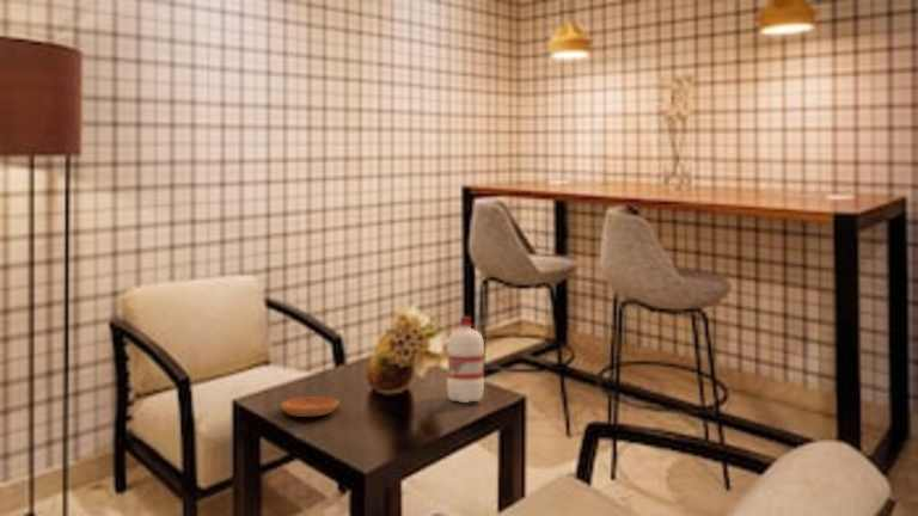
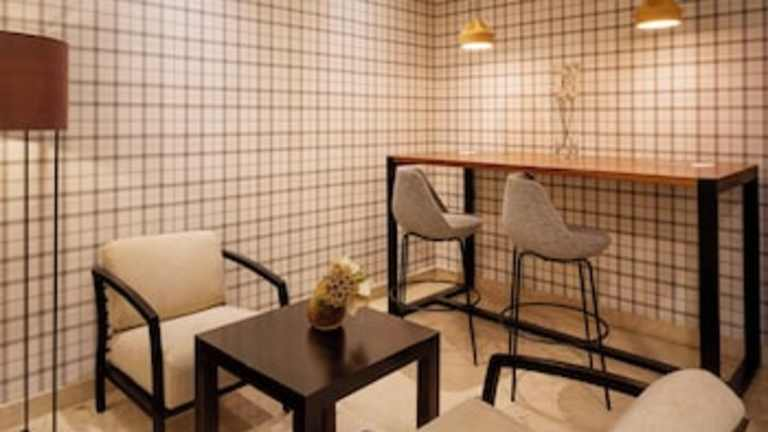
- water bottle (465, 358)
- saucer (310, 406)
